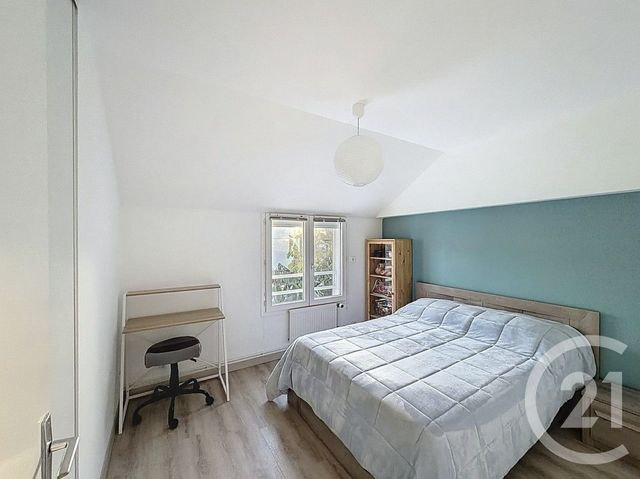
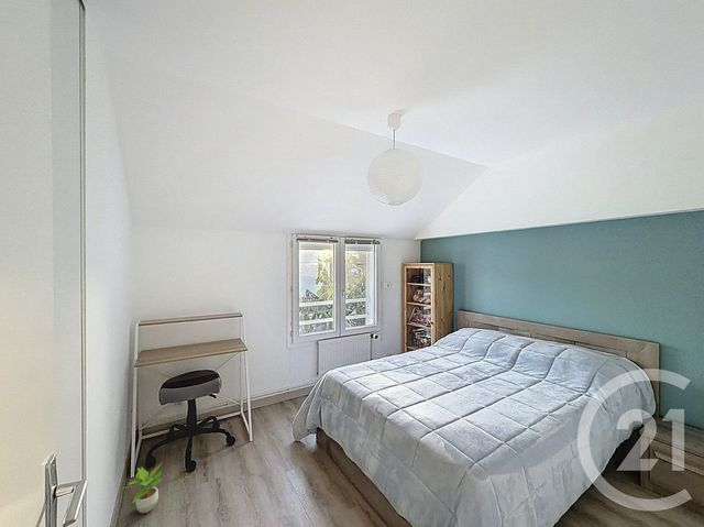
+ potted plant (143, 490)
